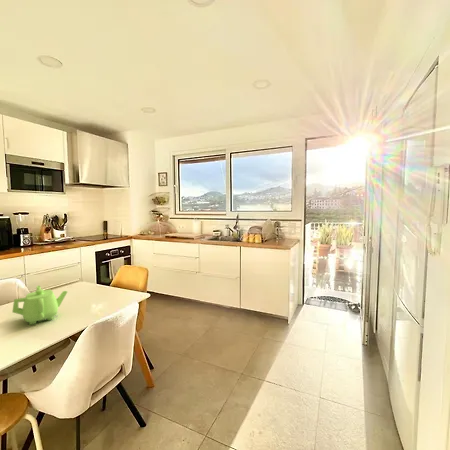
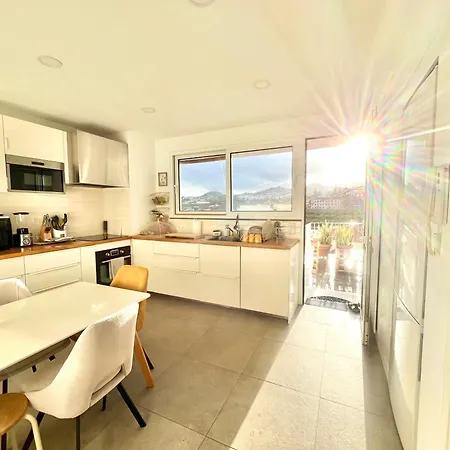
- teapot (41, 303)
